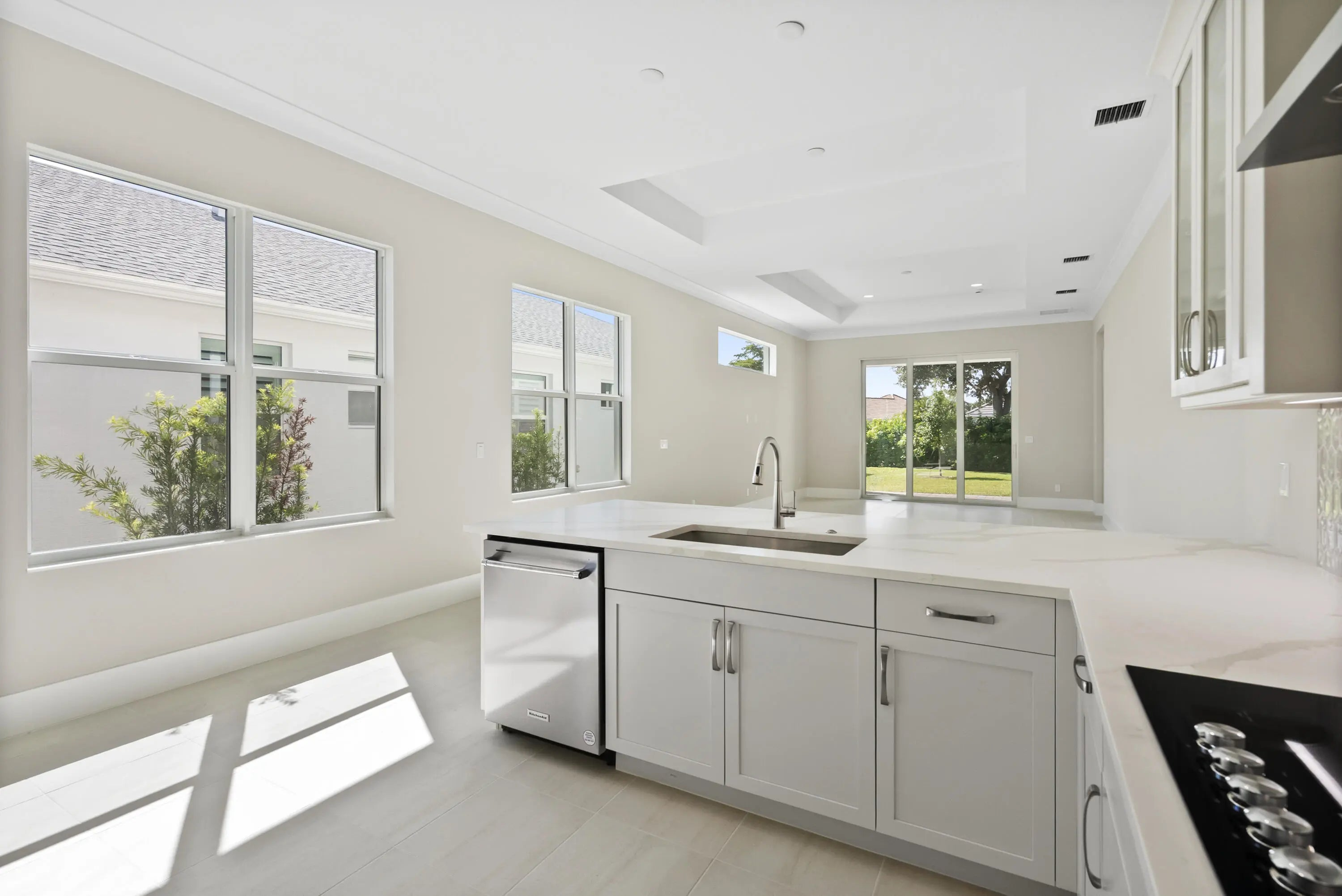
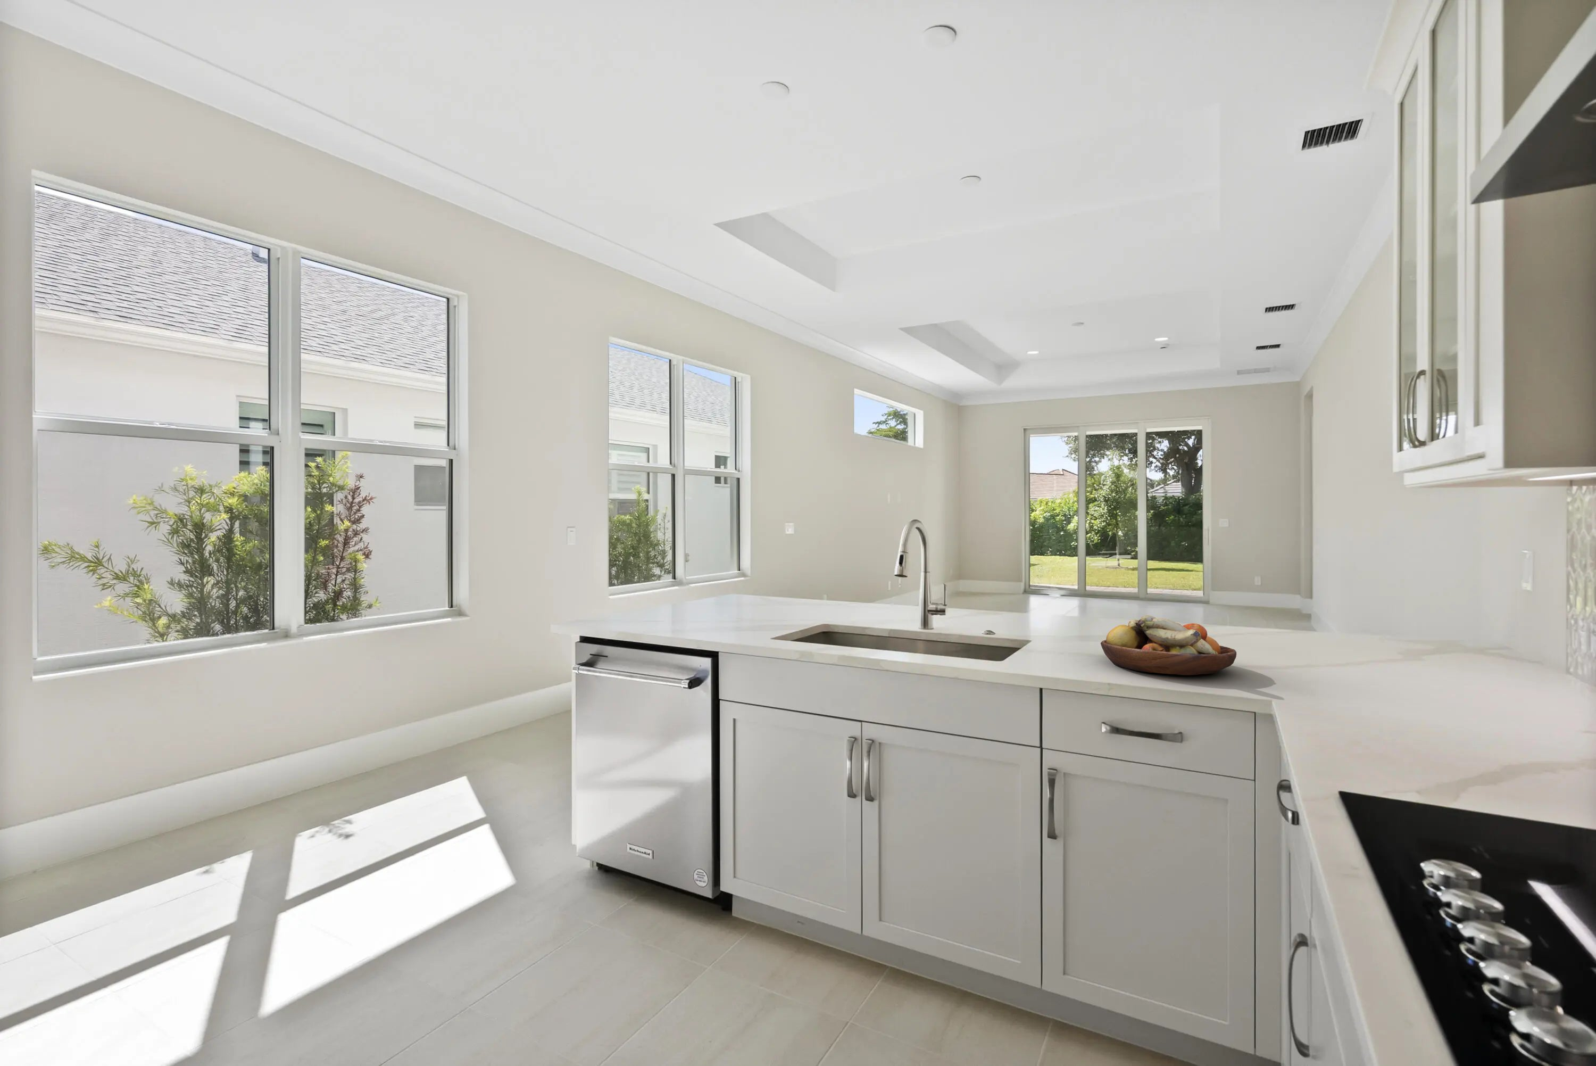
+ fruit bowl (1167, 641)
